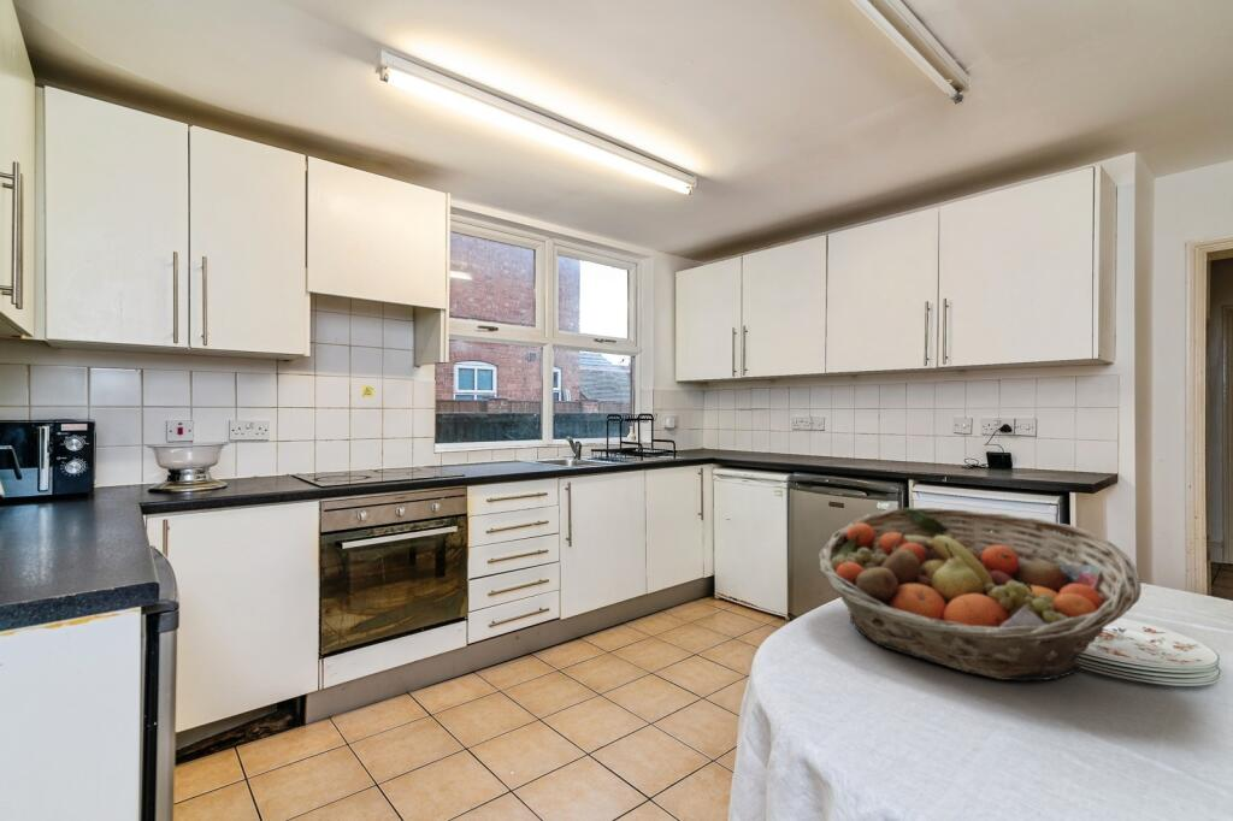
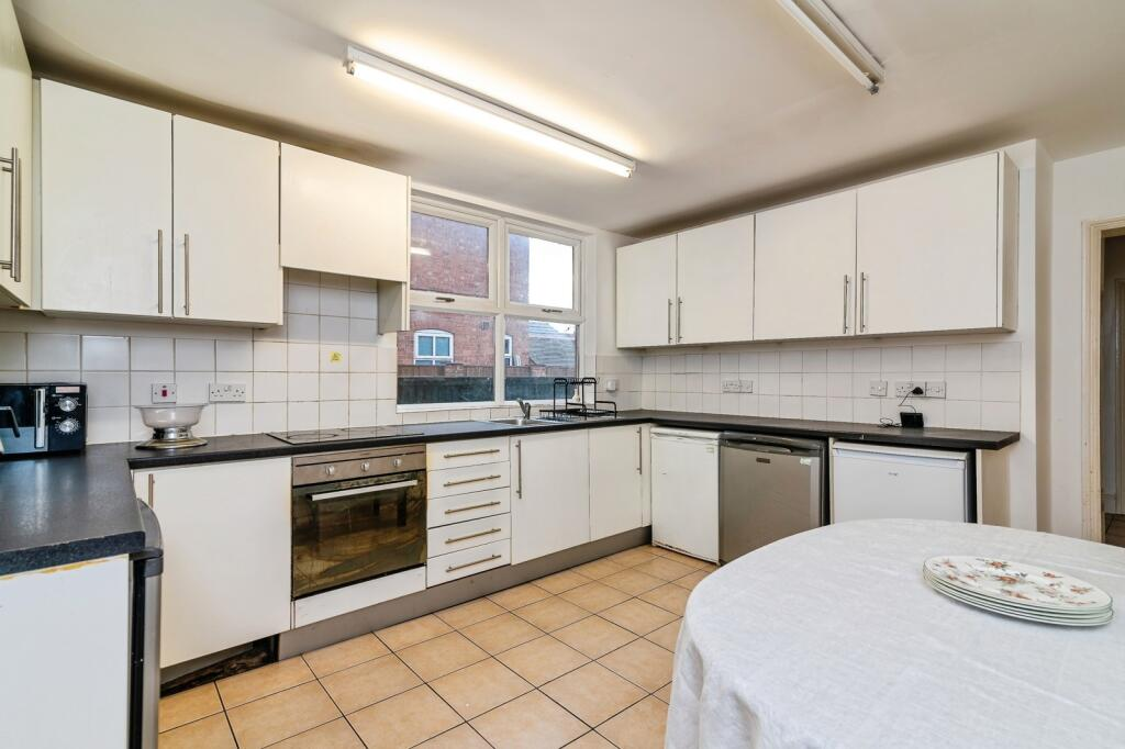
- fruit basket (957, 580)
